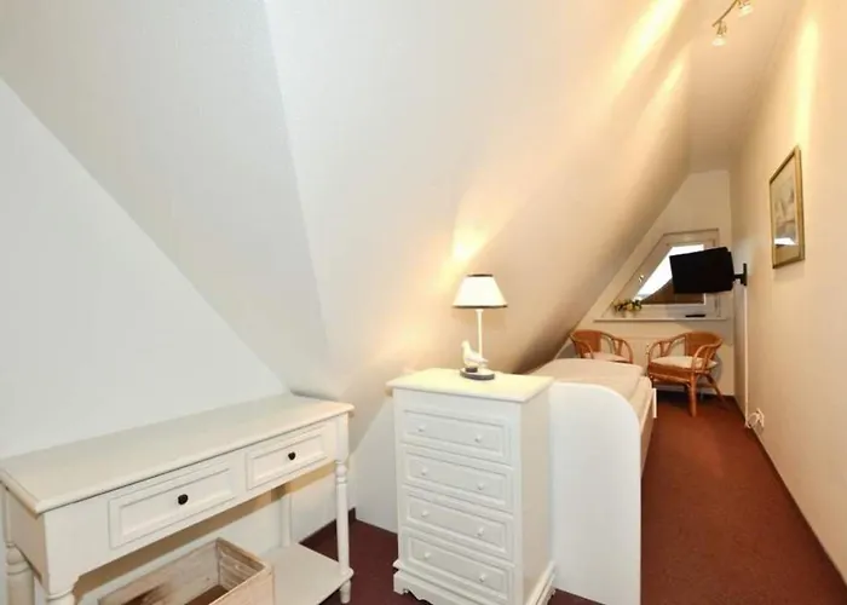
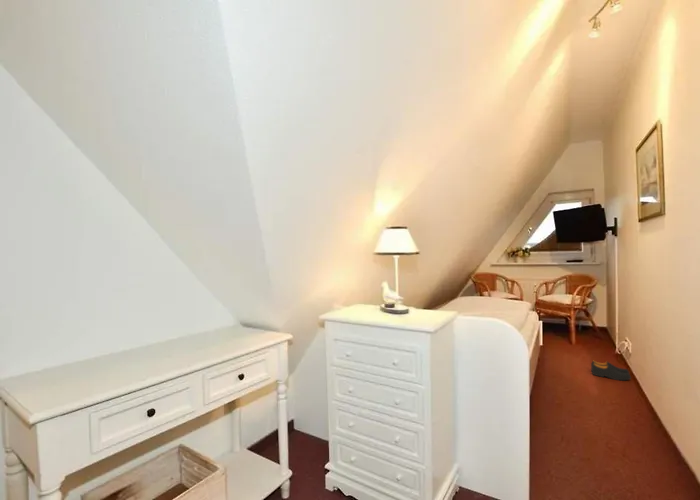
+ shoes (610, 369)
